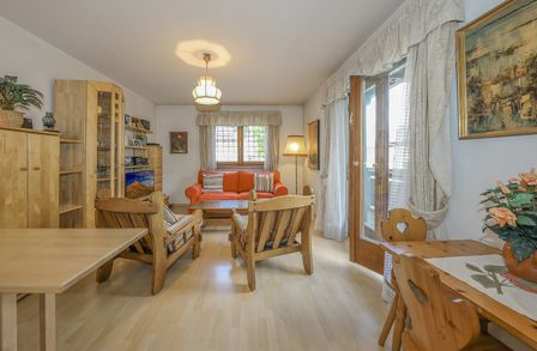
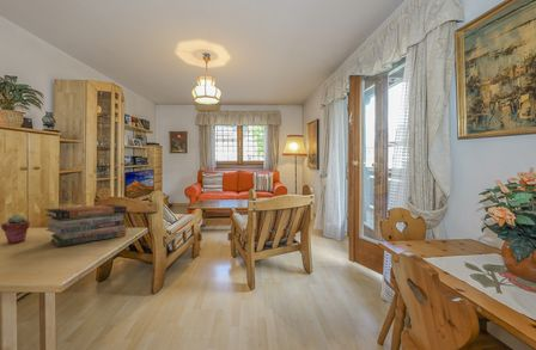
+ book stack (87, 222)
+ potted succulent (16, 227)
